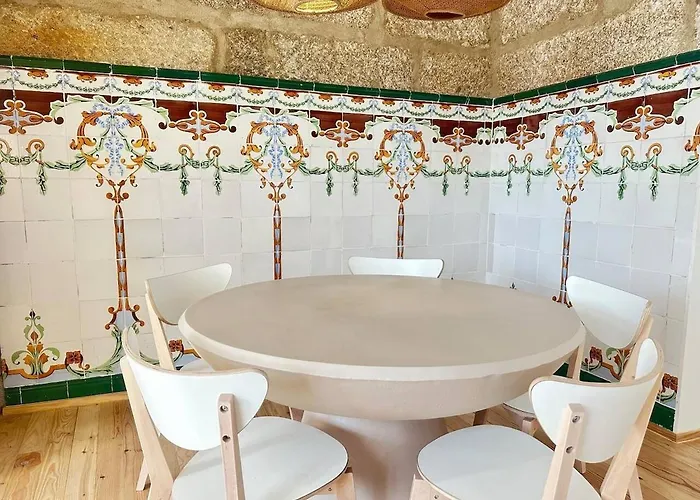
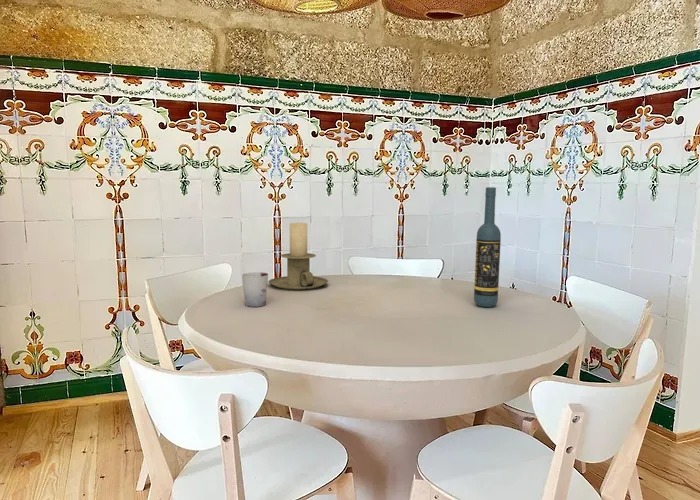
+ candle holder (298, 254)
+ cup (257, 288)
+ wine bottle (488, 247)
